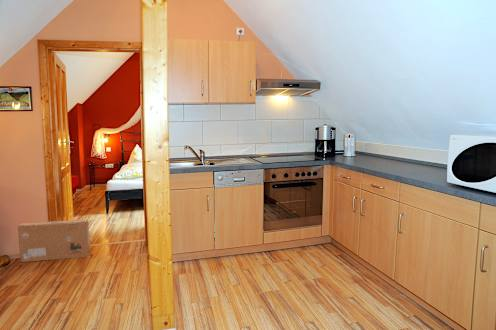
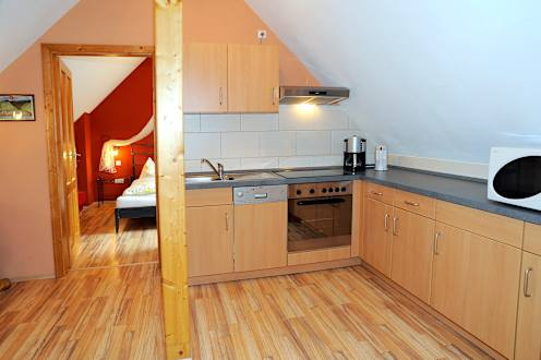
- cardboard box (55, 239)
